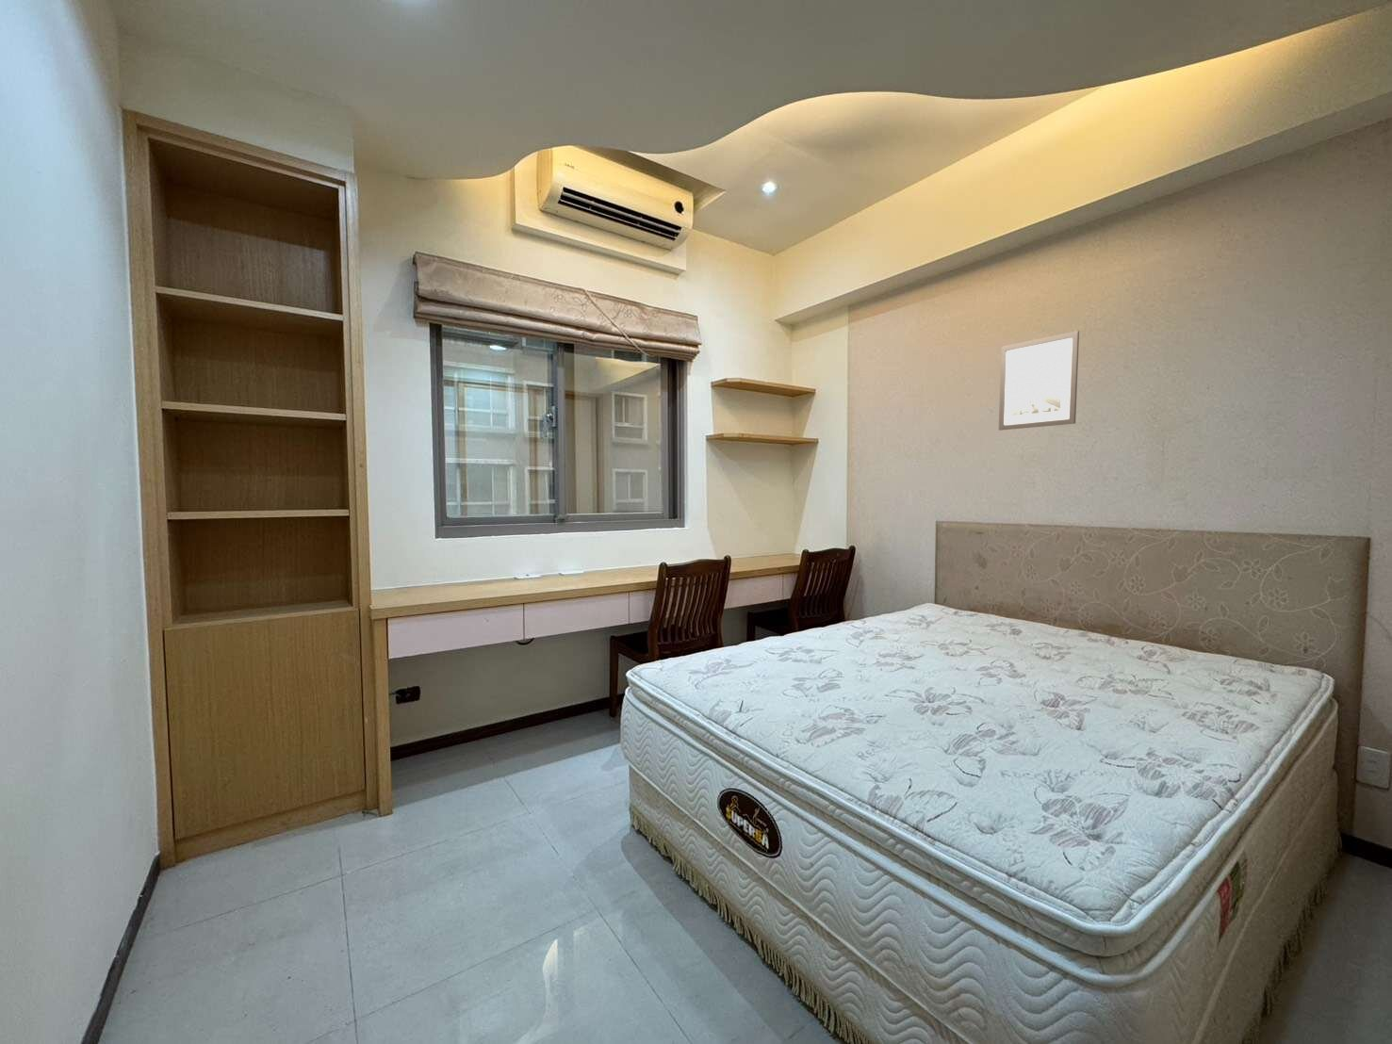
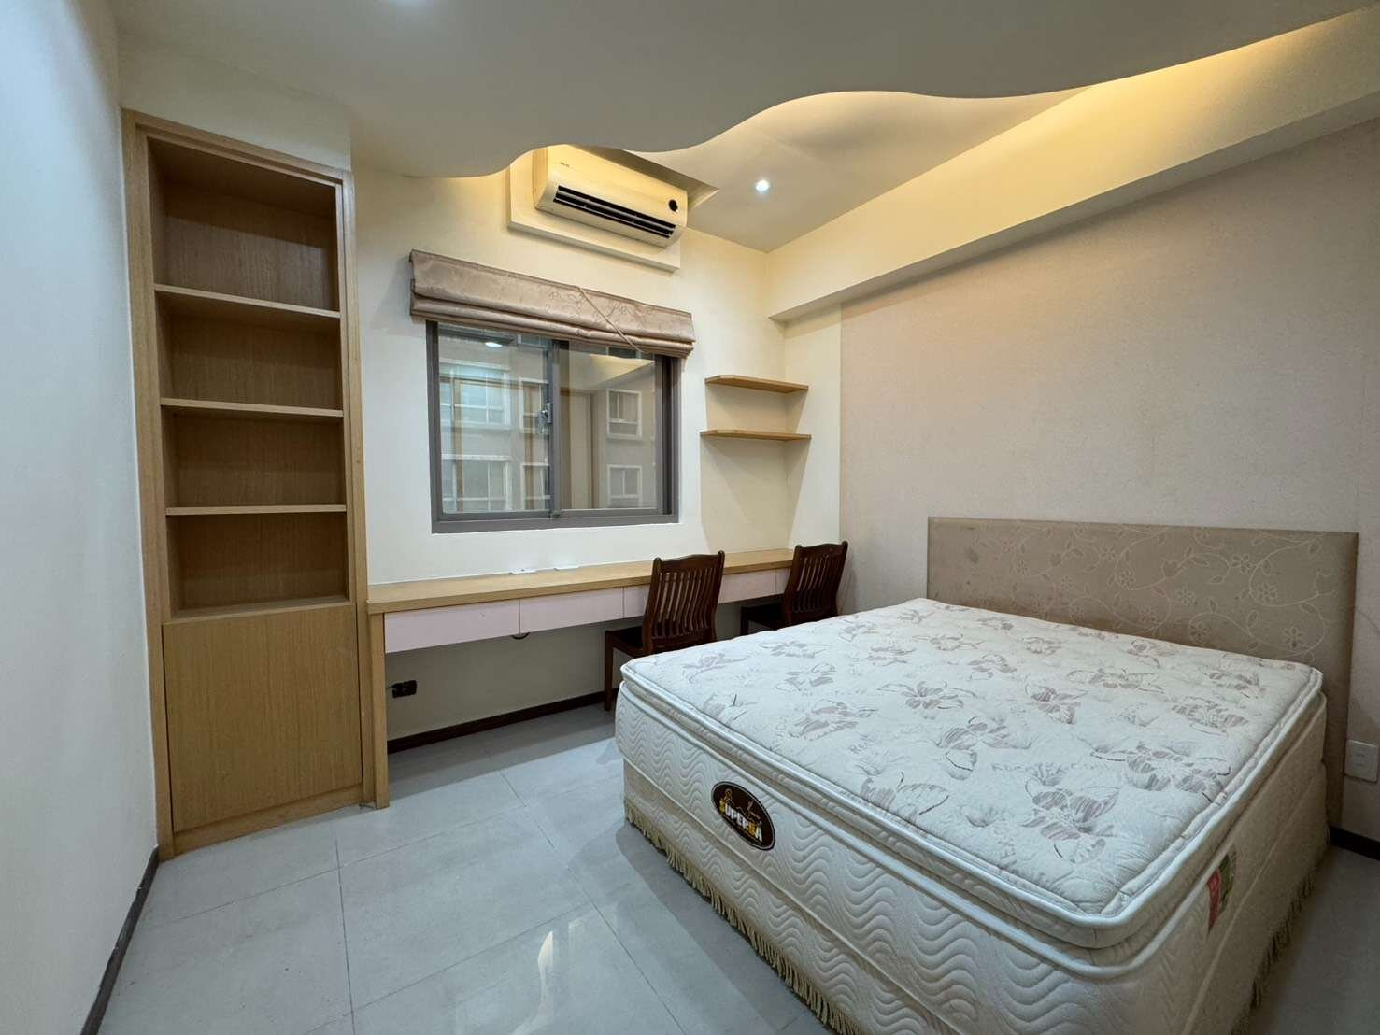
- wall art (1037, 383)
